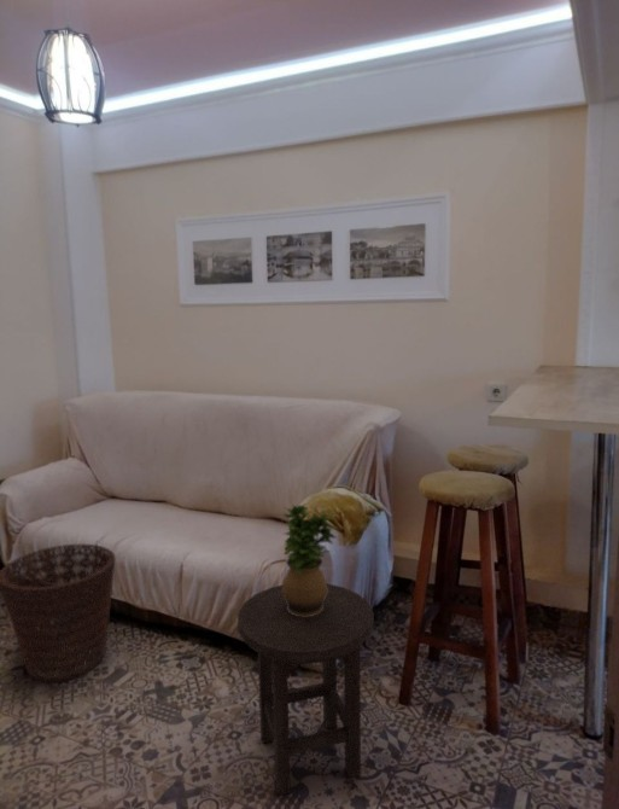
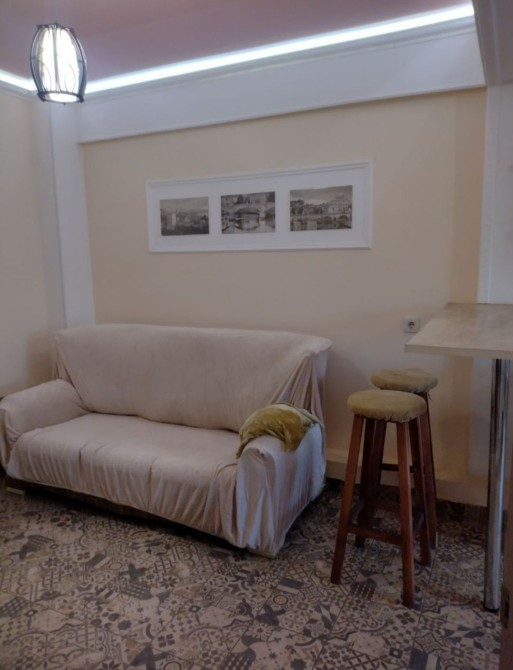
- stool (306, 686)
- basket (63, 612)
- potted plant (308, 557)
